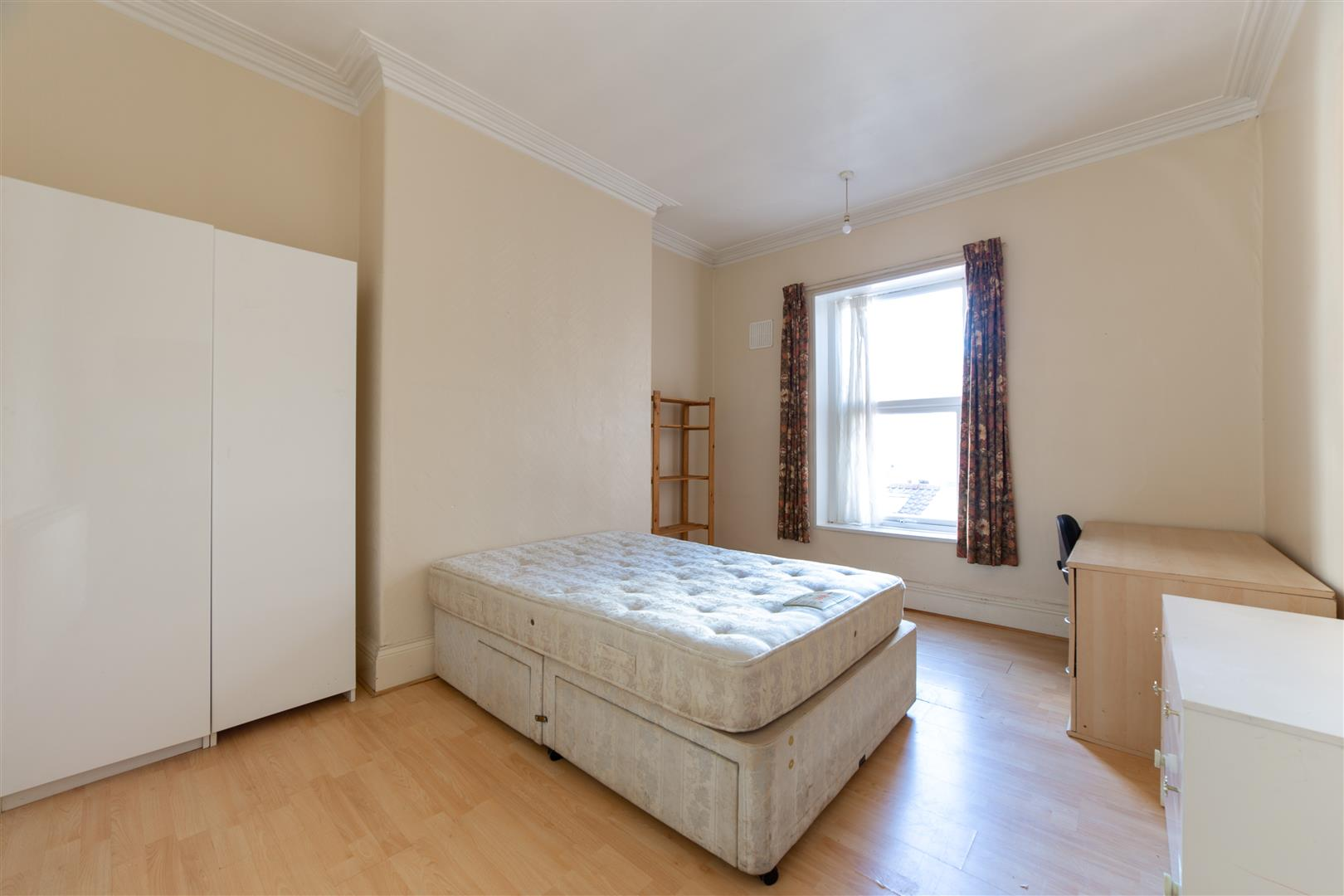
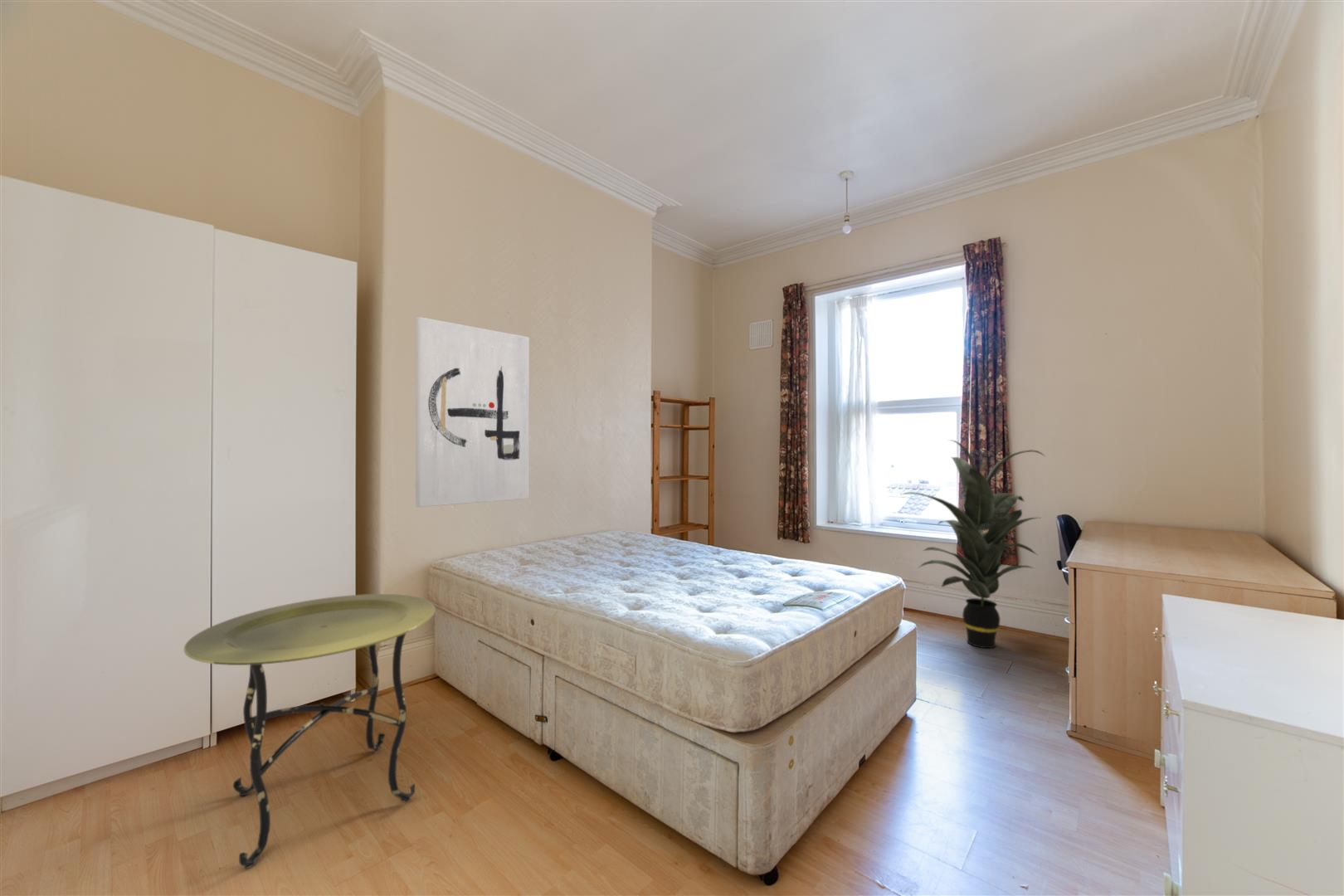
+ wall art (476, 415)
+ side table (323, 709)
+ indoor plant (974, 539)
